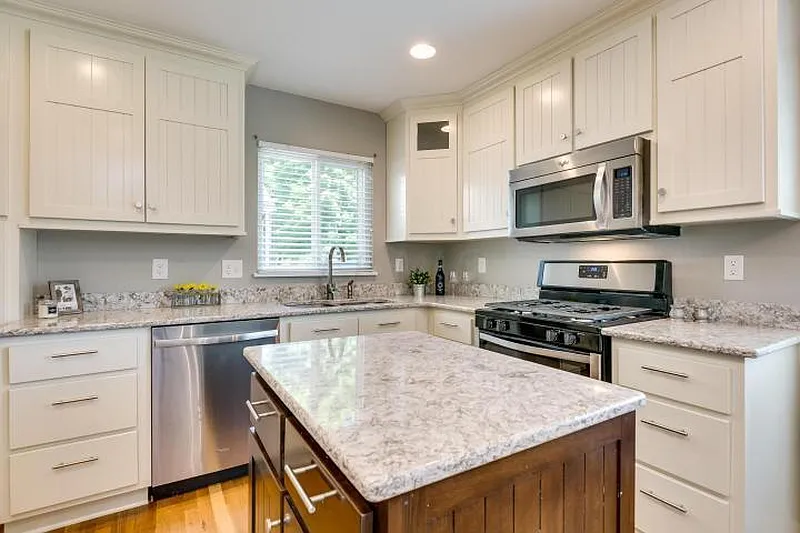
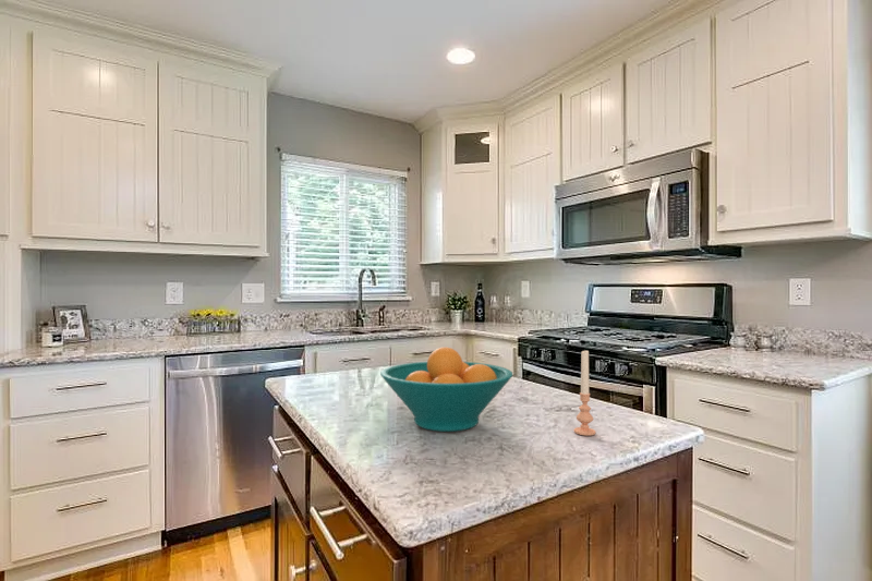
+ fruit bowl (446, 385)
+ candle (584, 390)
